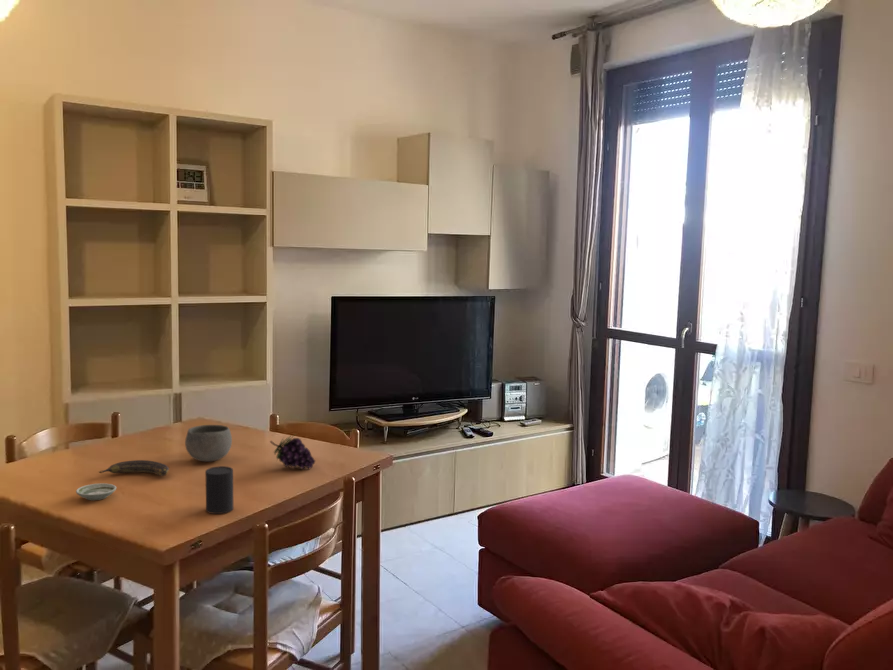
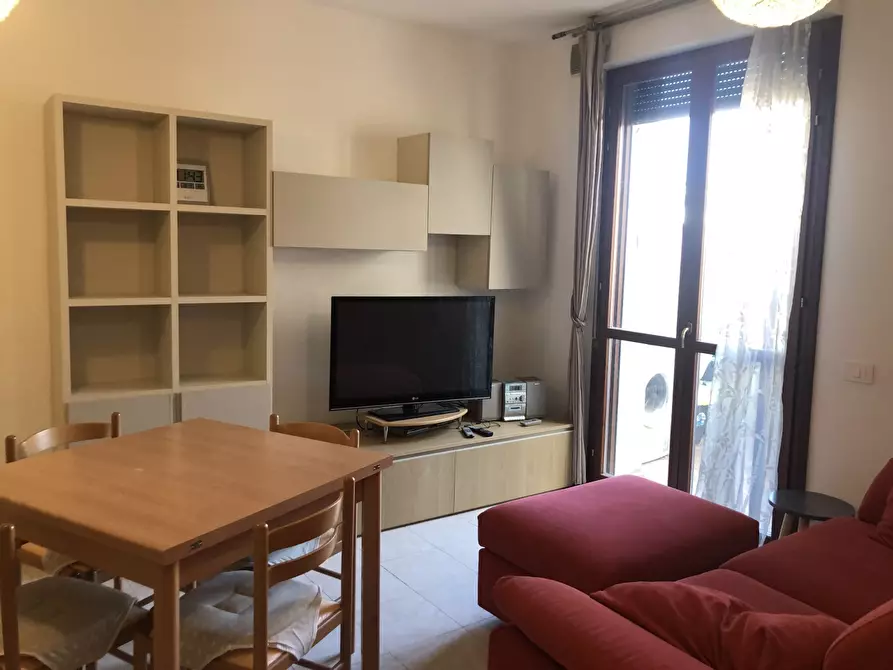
- banana (137, 468)
- fruit (292, 449)
- bowl (208, 444)
- saucer (96, 493)
- cup (219, 489)
